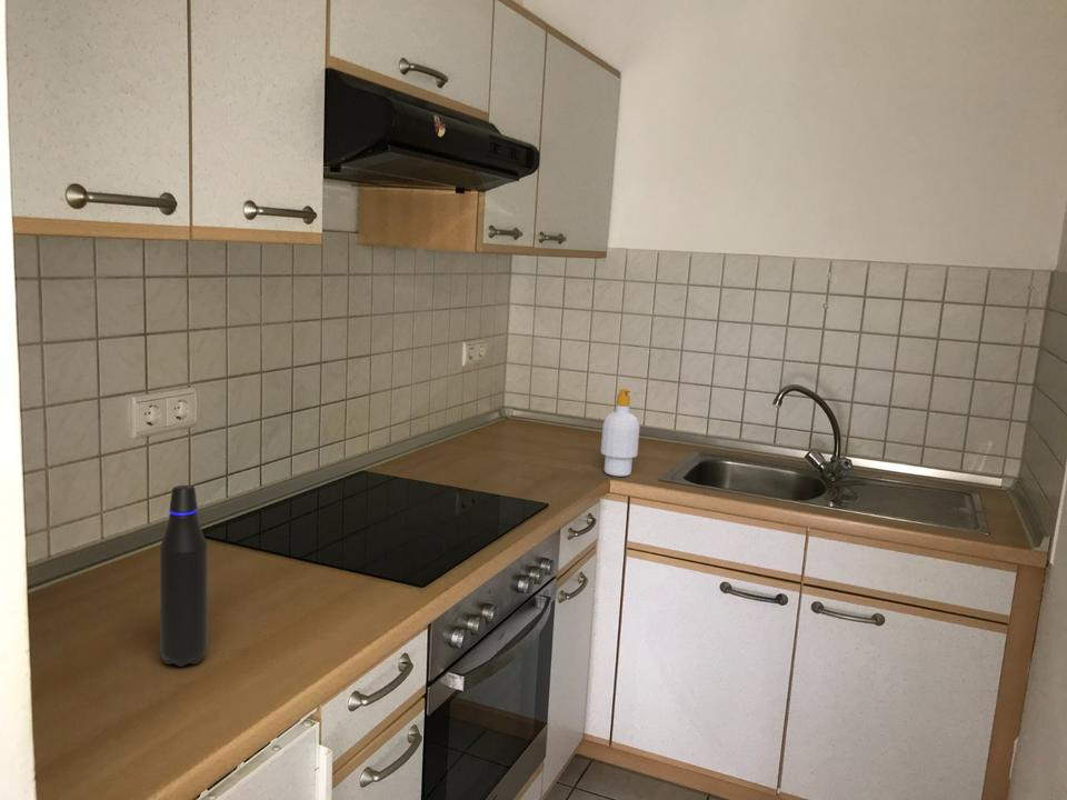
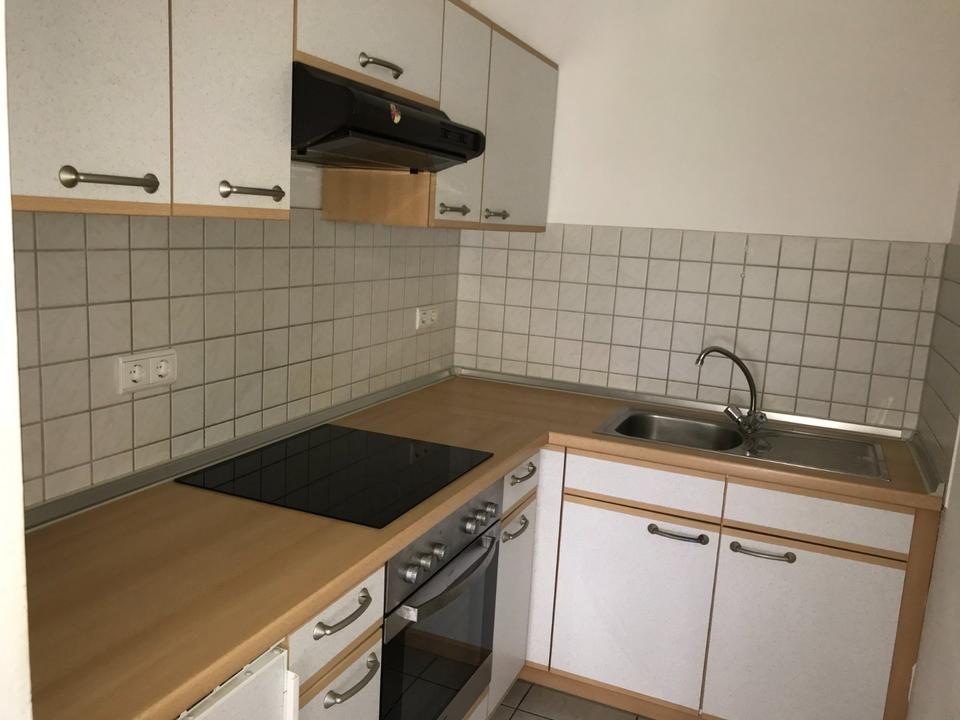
- soap bottle (620, 431)
- water bottle (183, 576)
